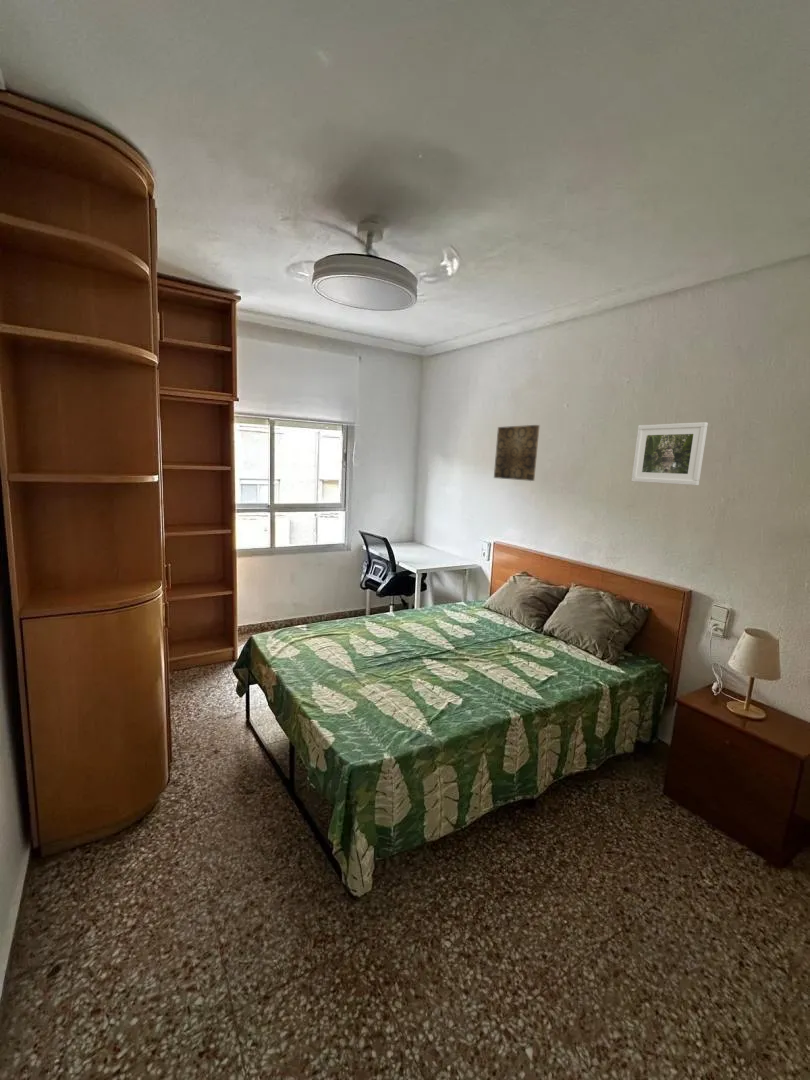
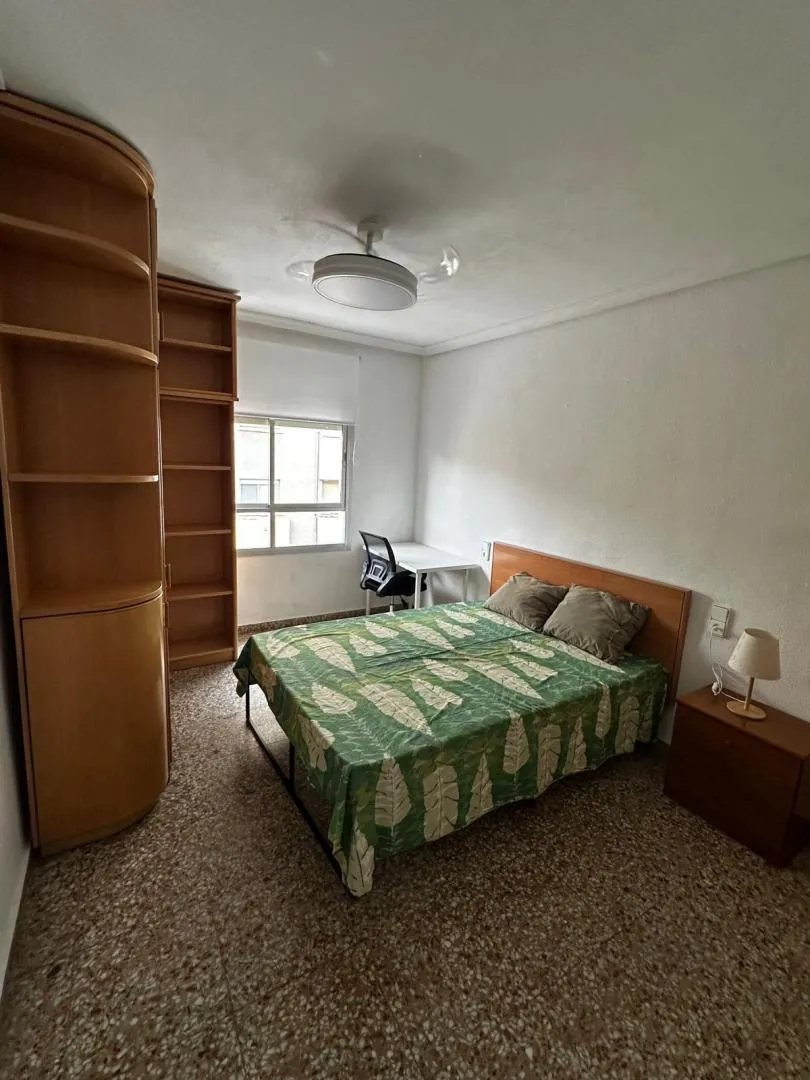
- wall art (515, 453)
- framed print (667, 453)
